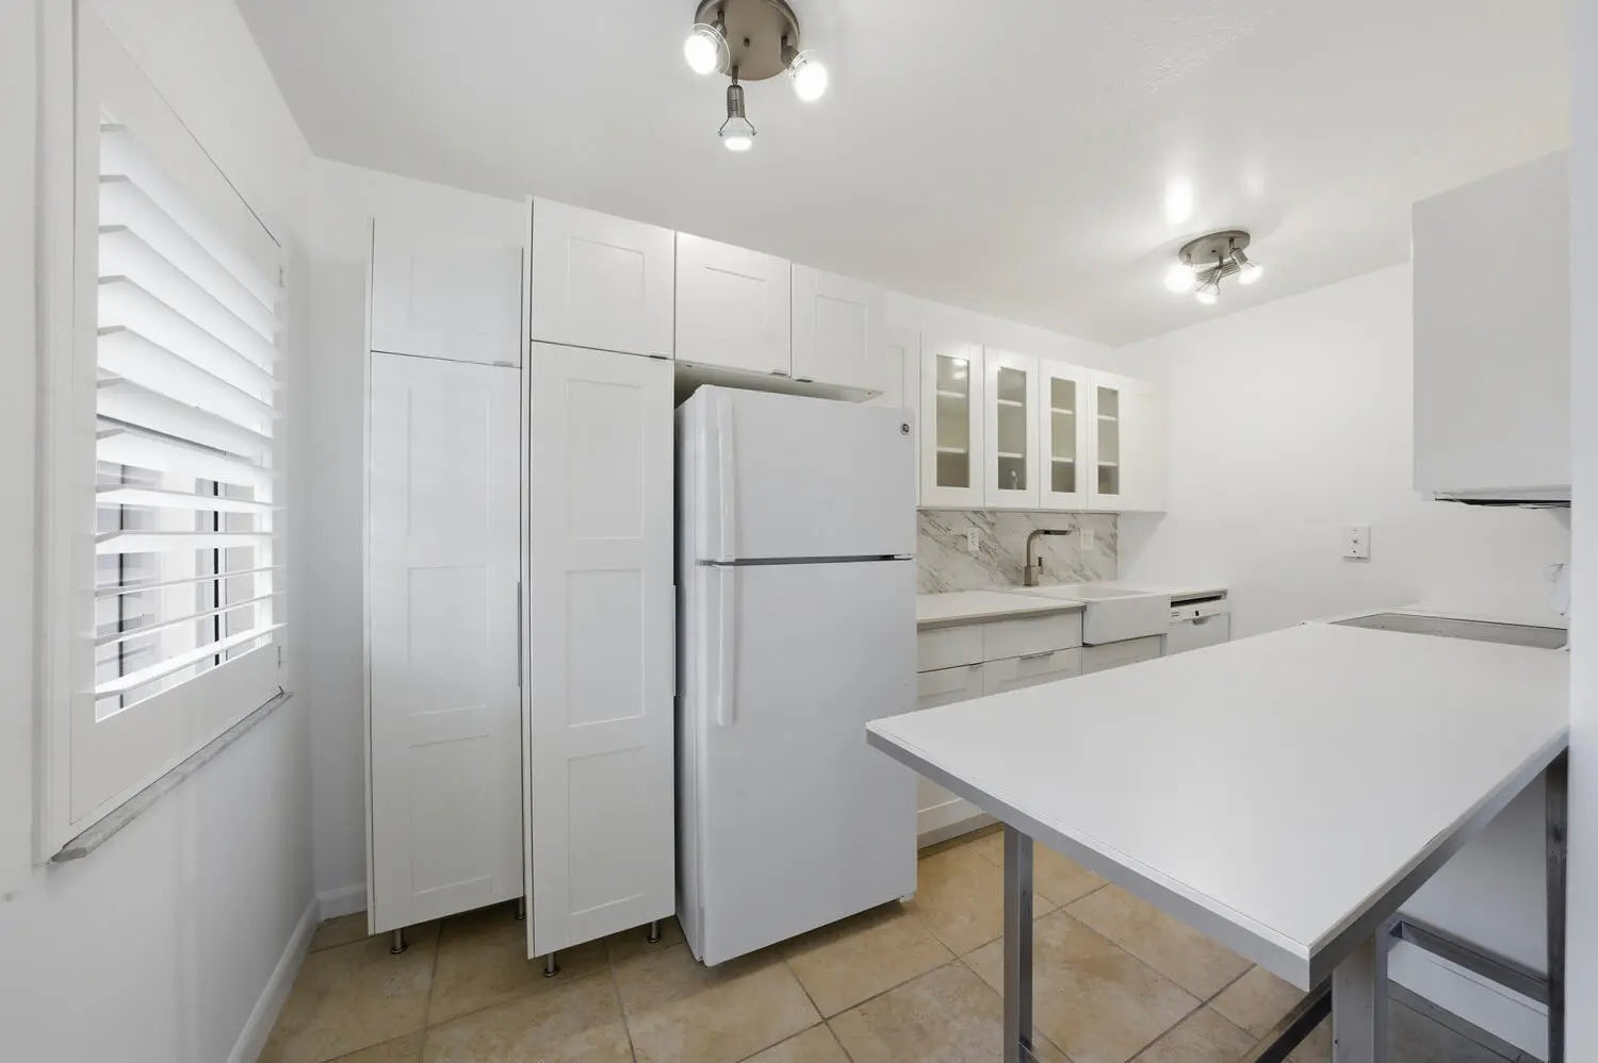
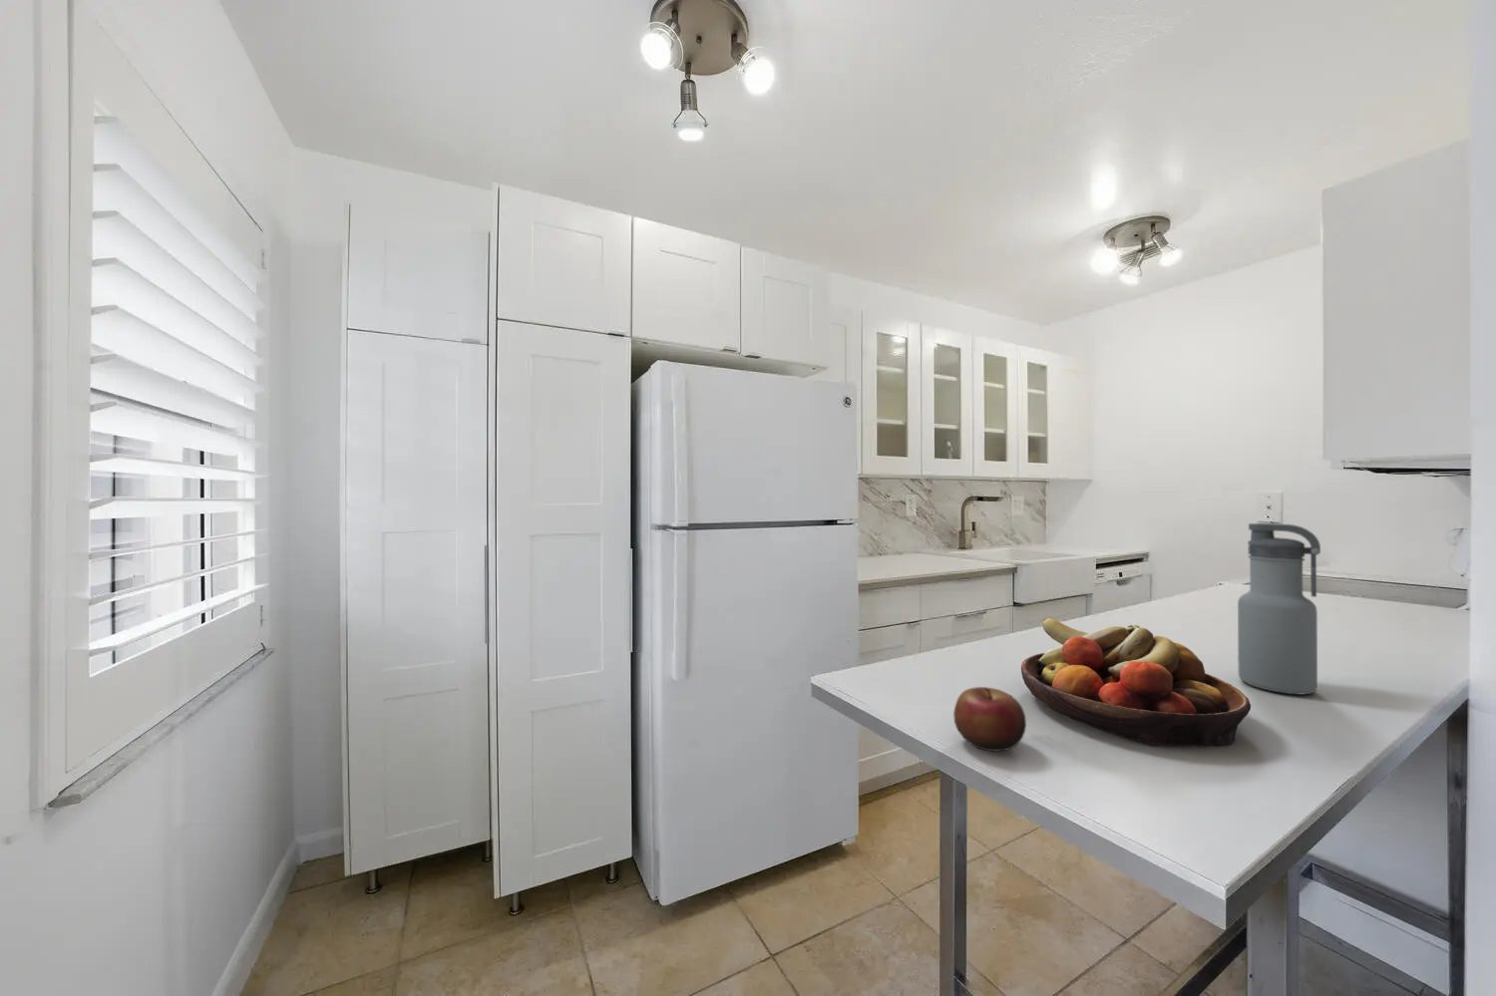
+ apple (989, 715)
+ fruit bowl (1121, 669)
+ water bottle (1277, 605)
